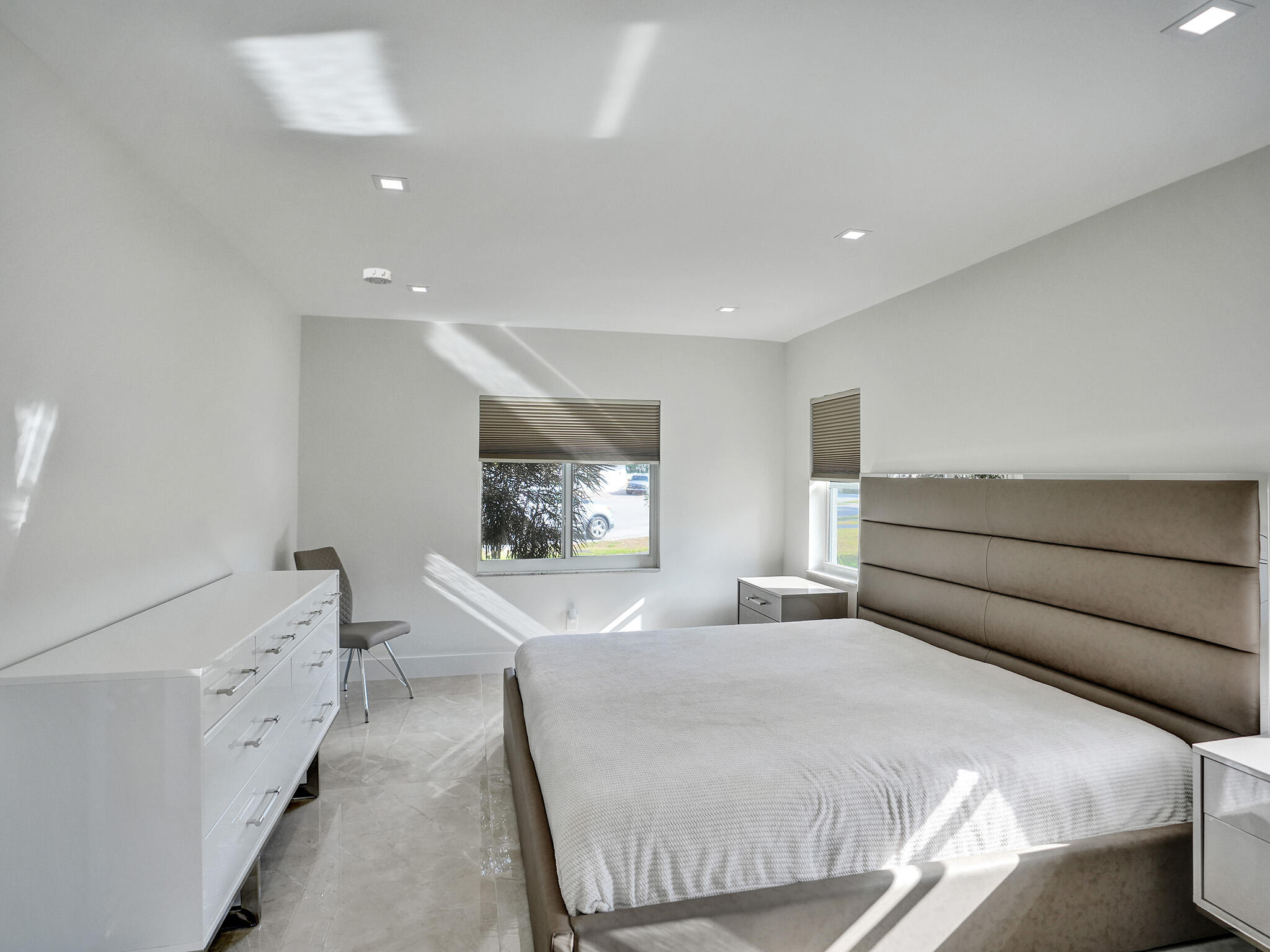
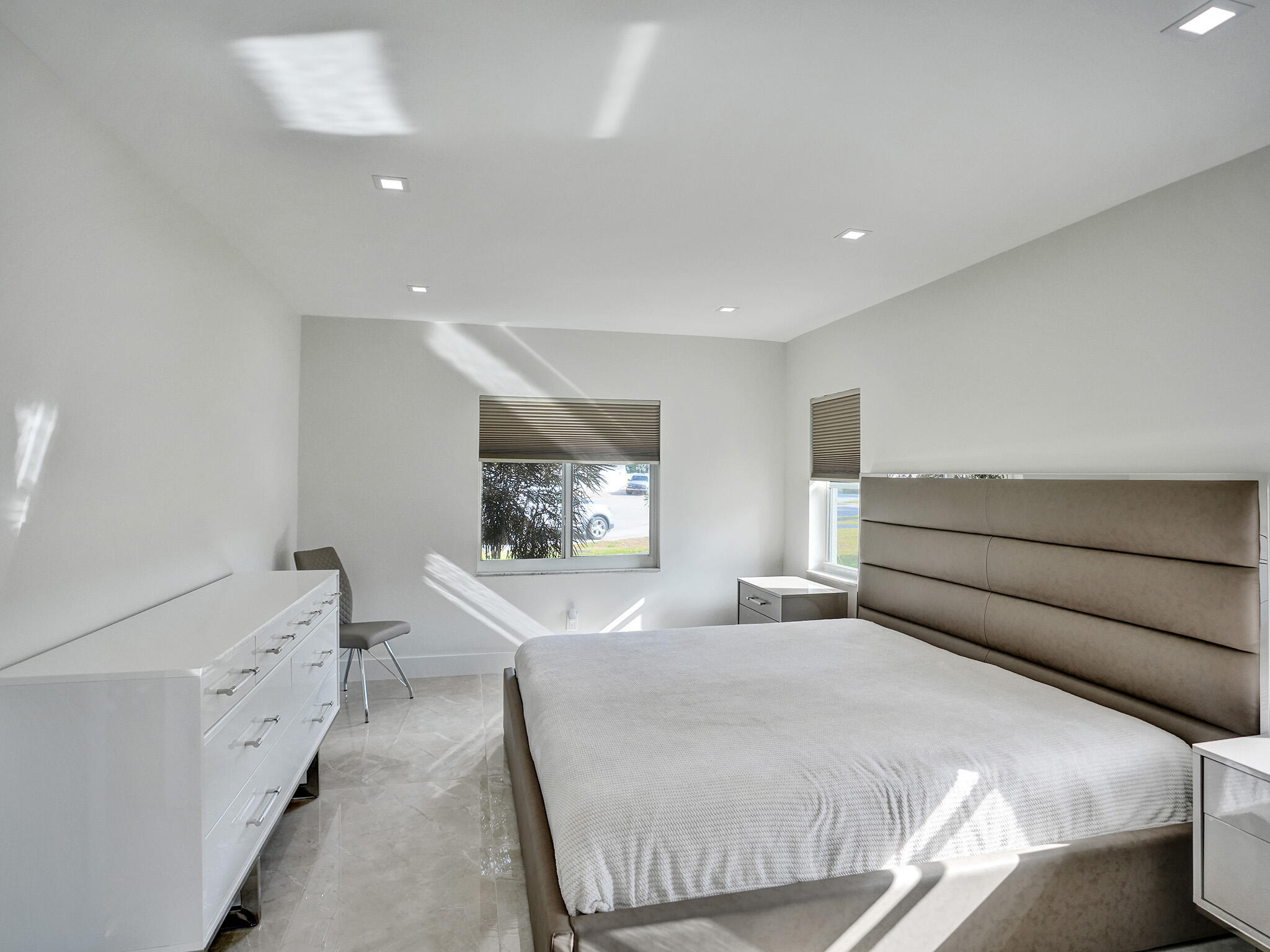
- smoke detector (378, 275)
